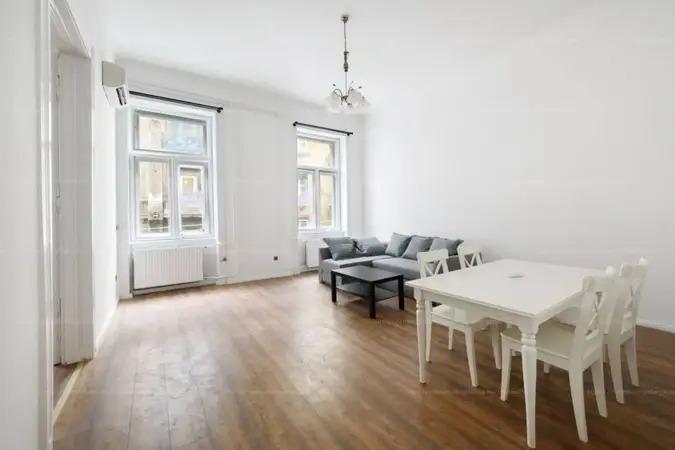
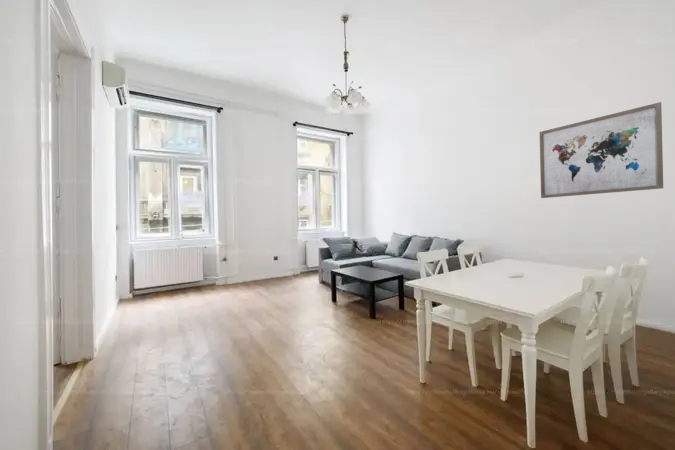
+ wall art (593, 156)
